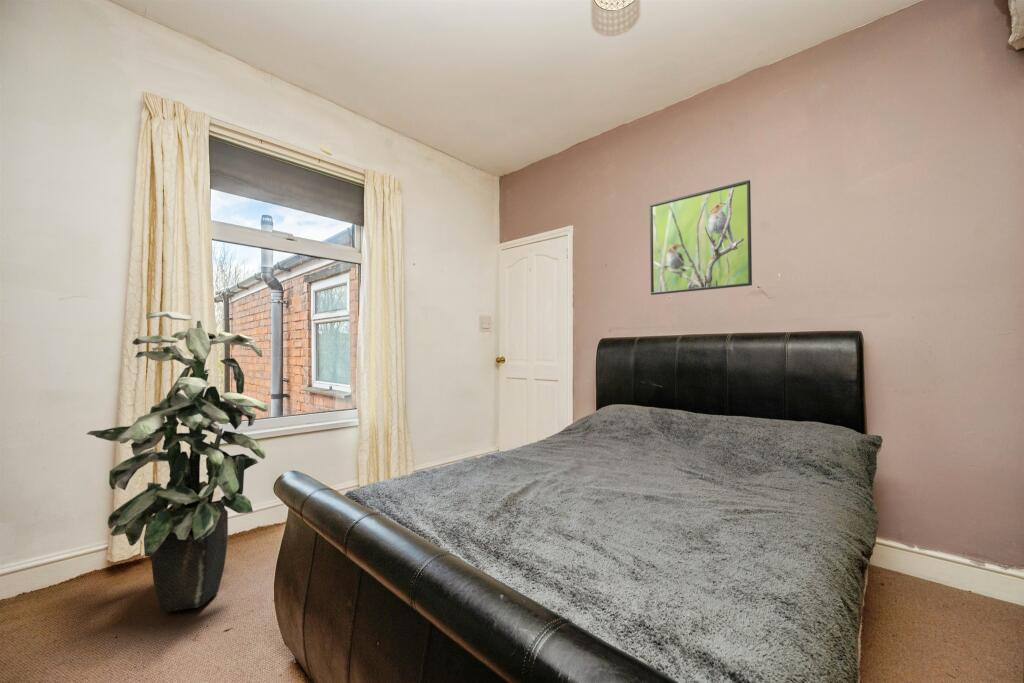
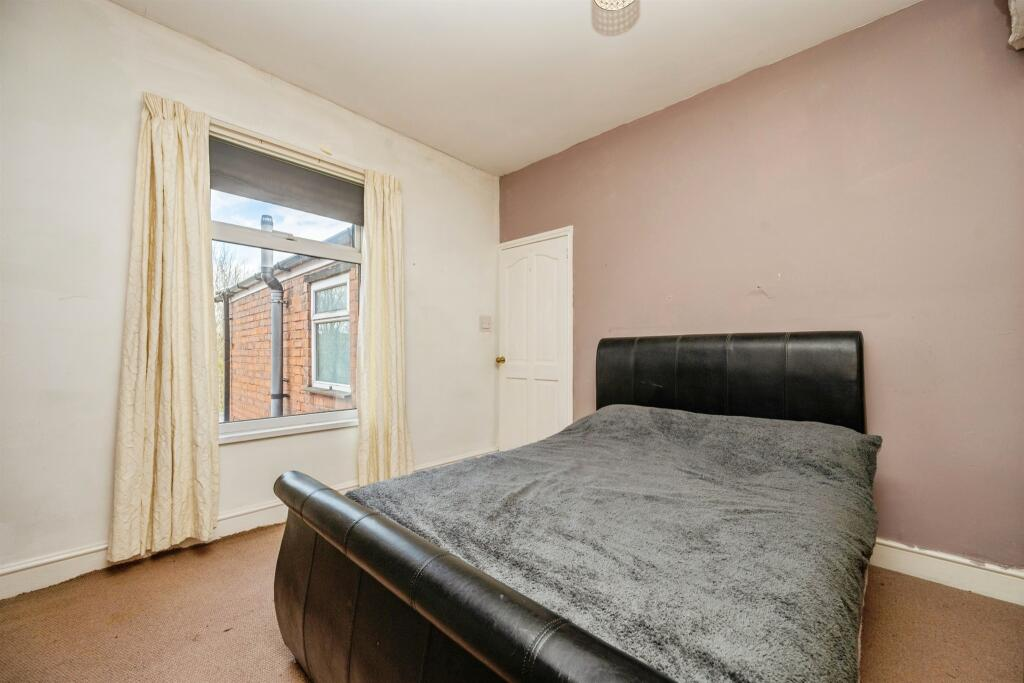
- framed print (696, 241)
- indoor plant (186, 454)
